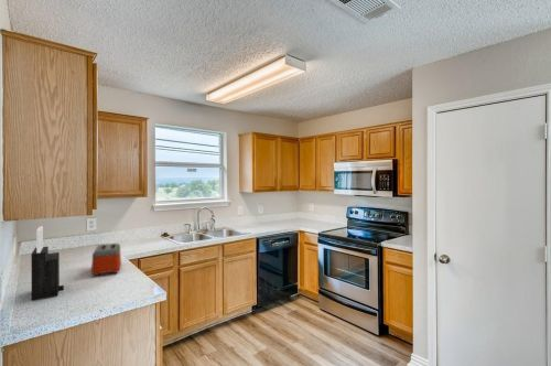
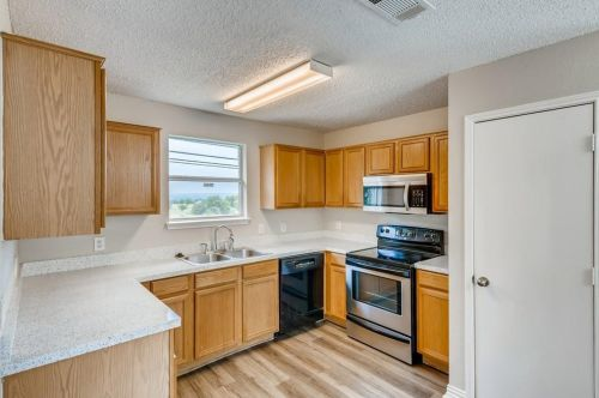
- knife block (48, 259)
- toaster (107, 258)
